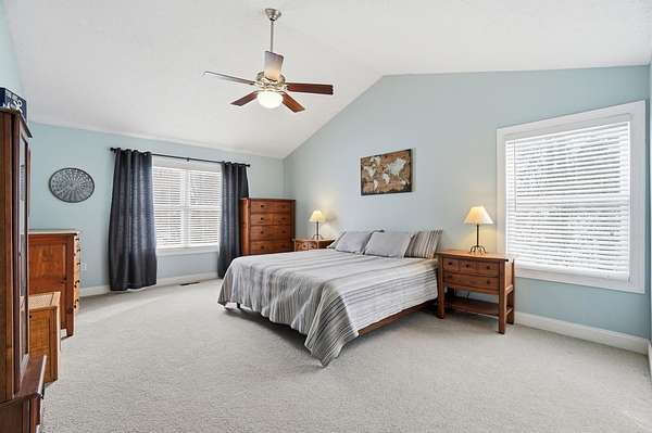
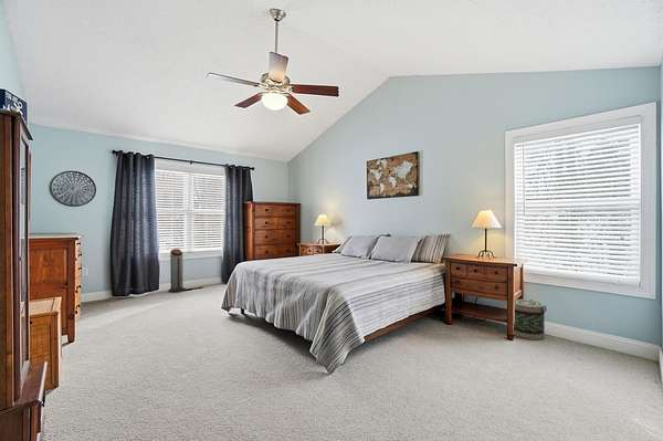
+ air purifier (176, 270)
+ basket (527, 317)
